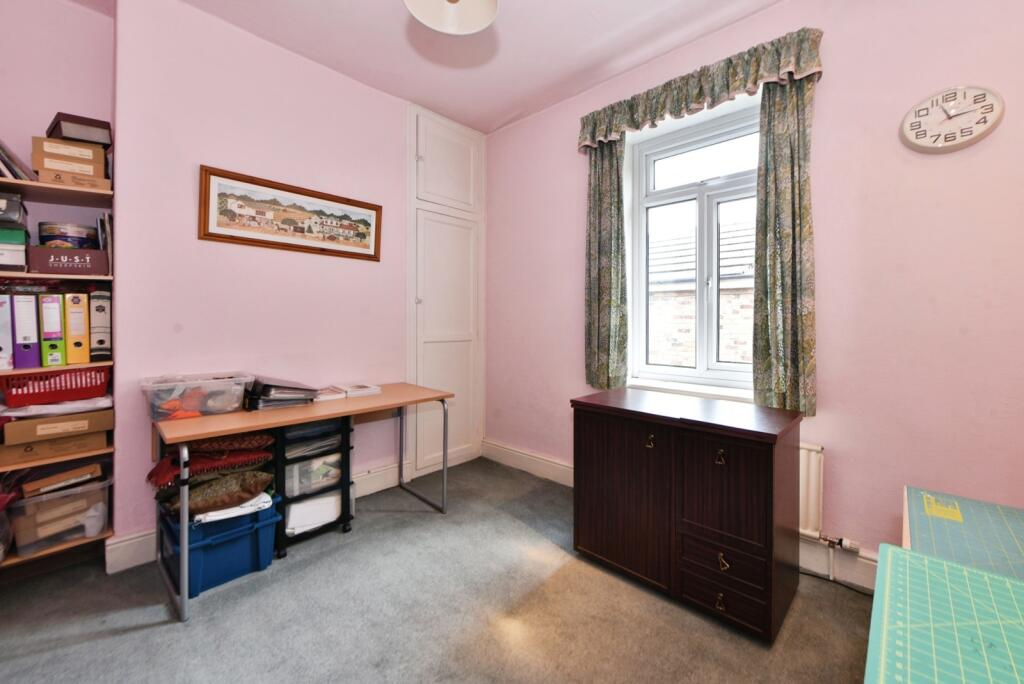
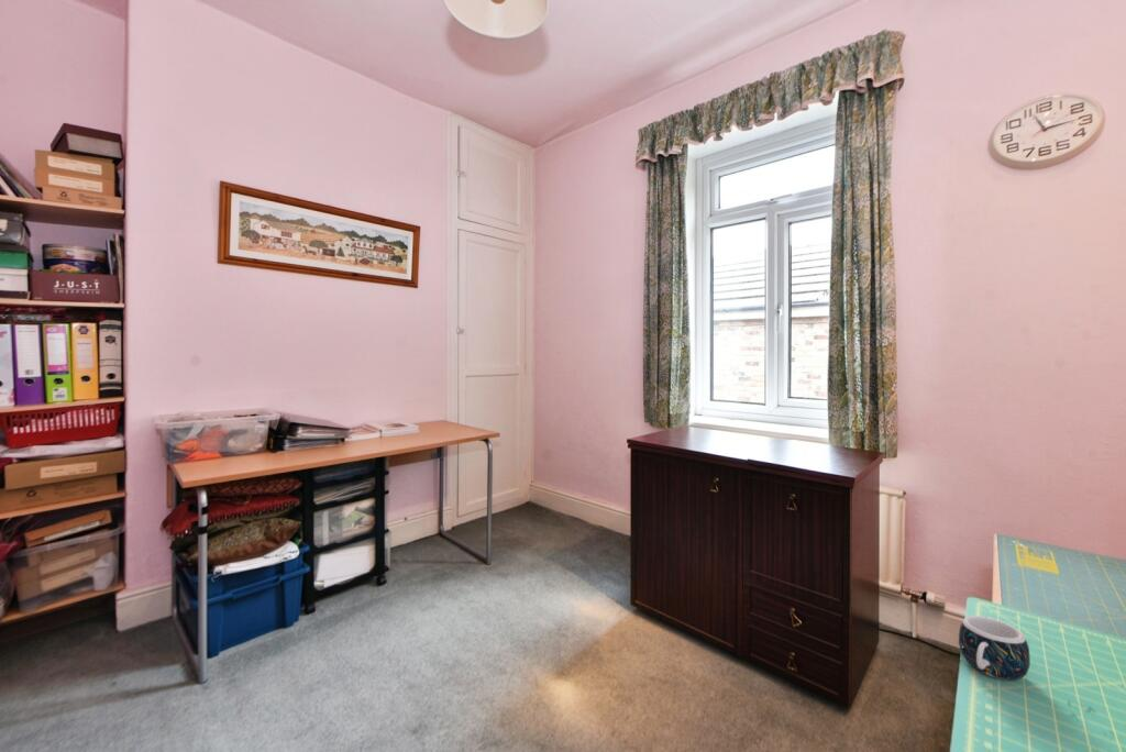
+ mug (990, 650)
